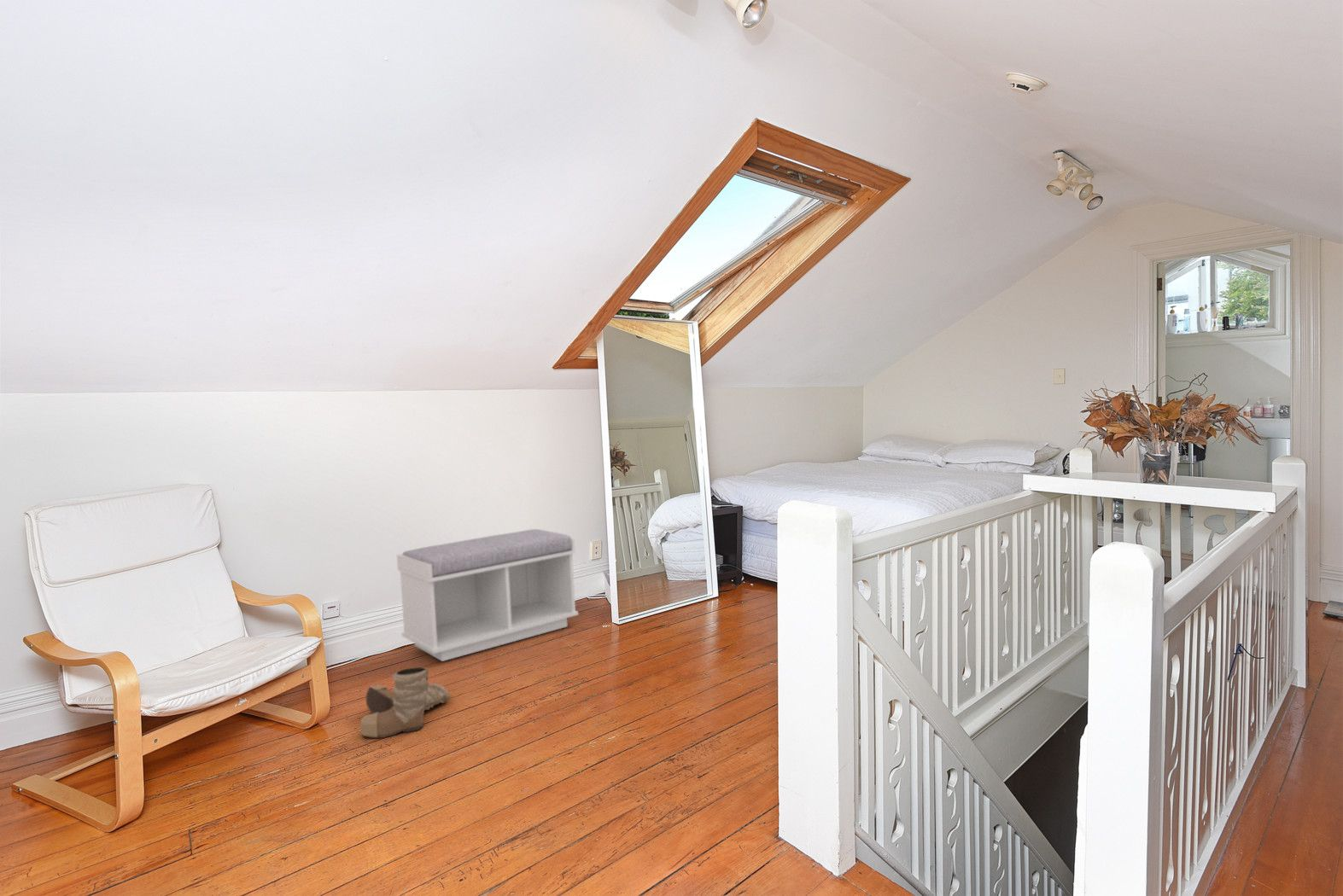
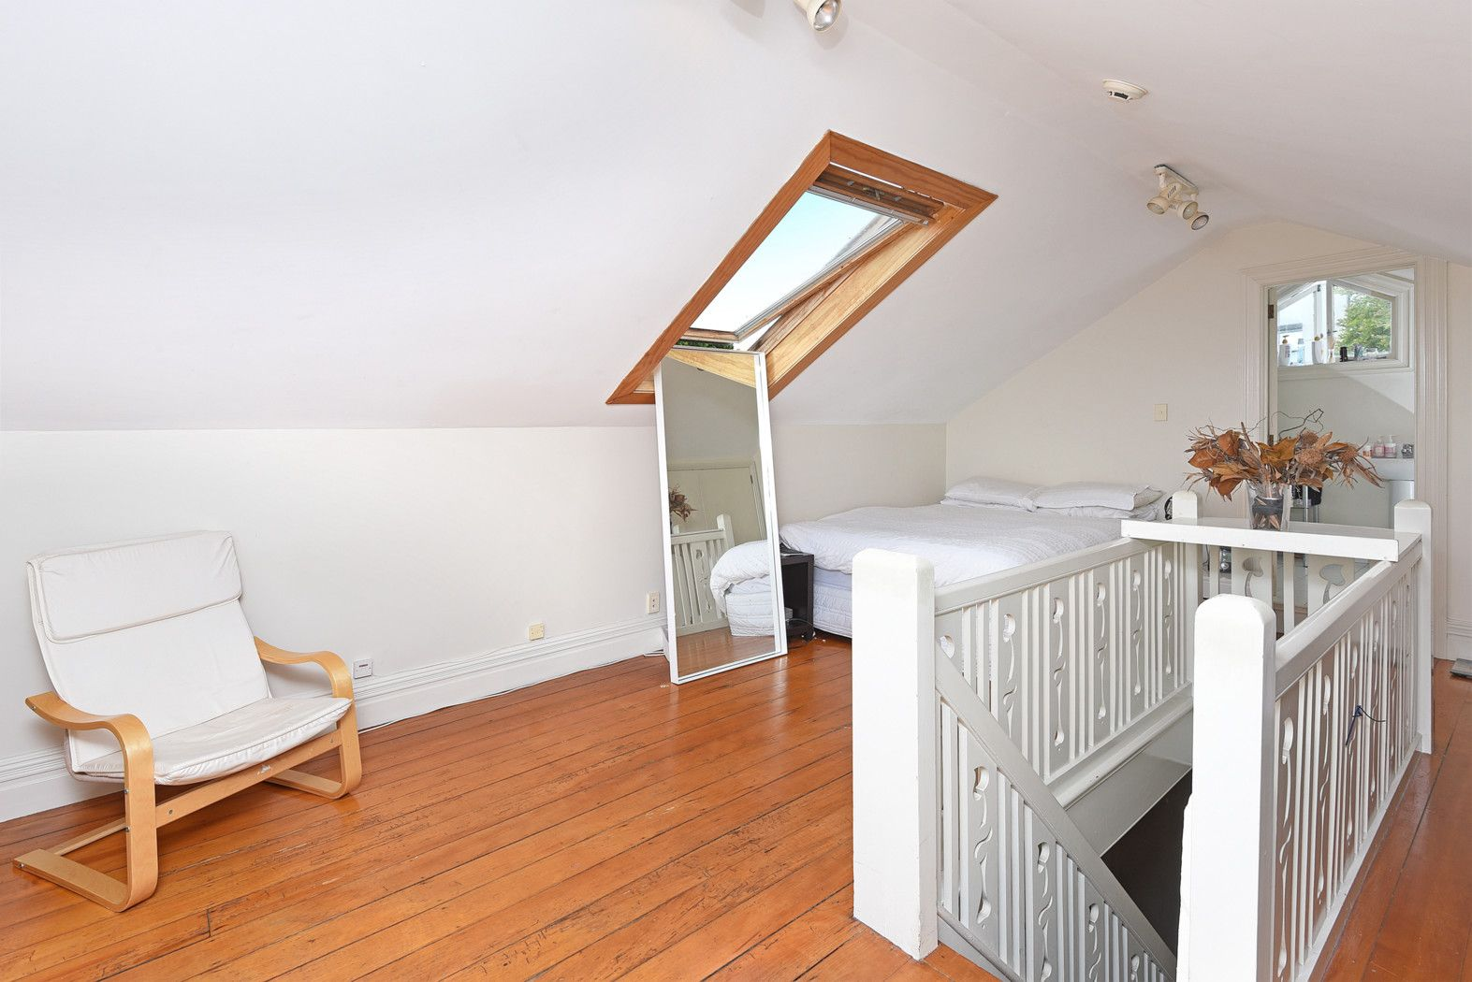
- boots (401, 690)
- bench (491, 588)
